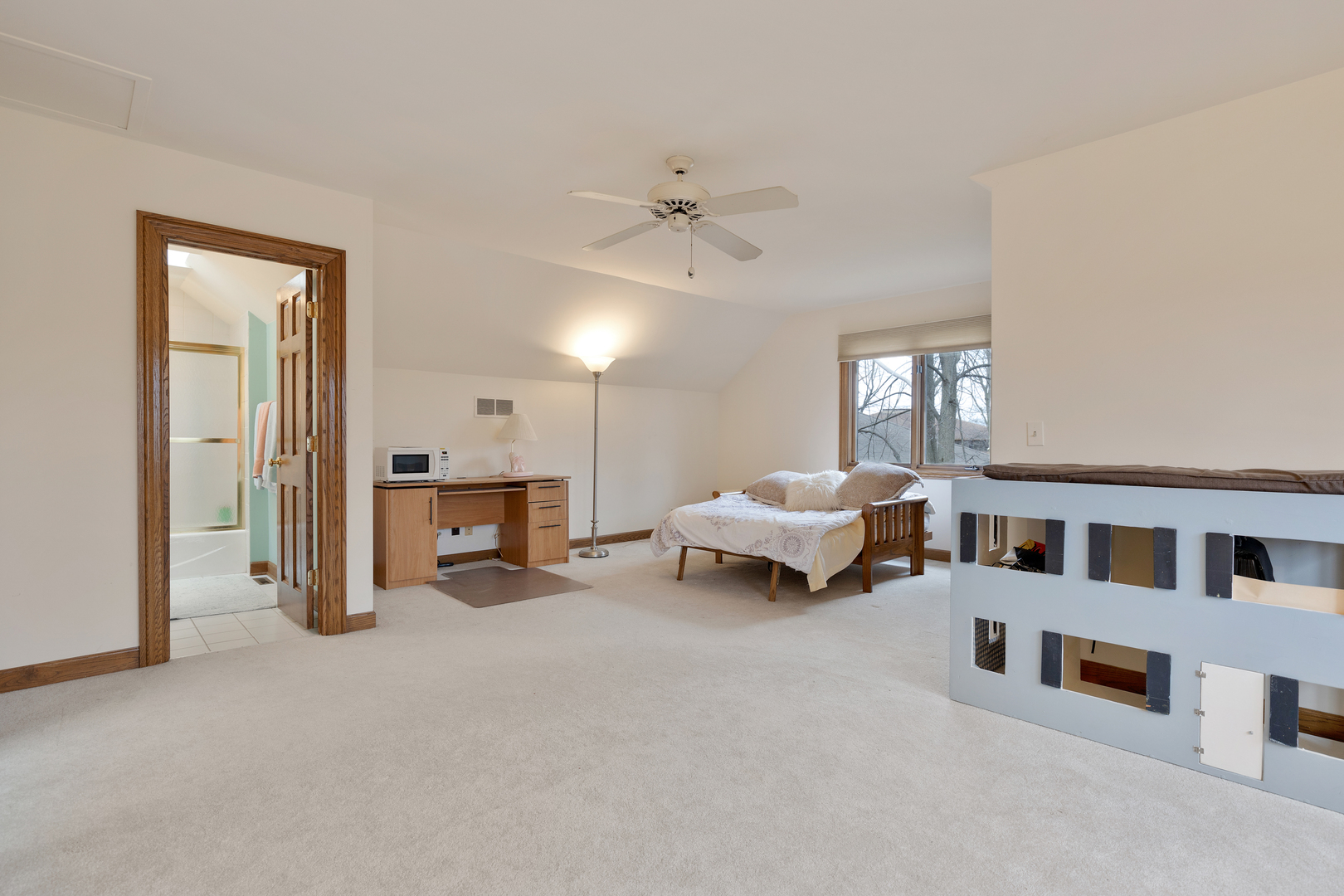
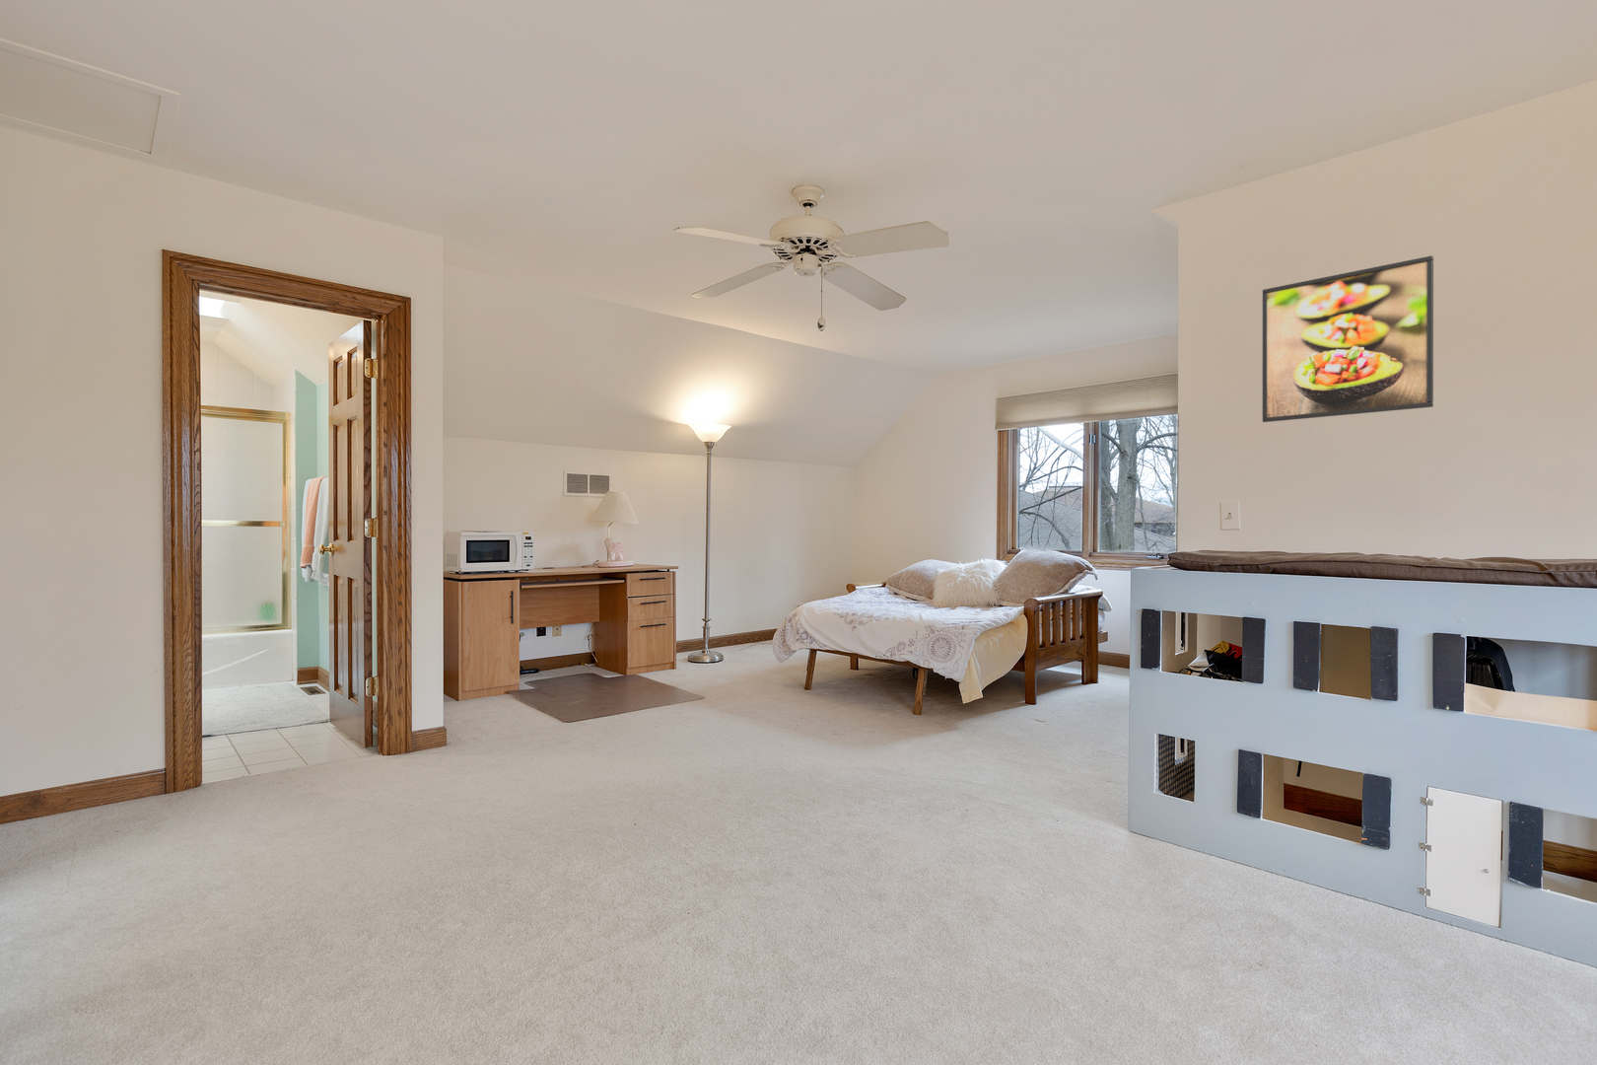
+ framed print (1342, 345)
